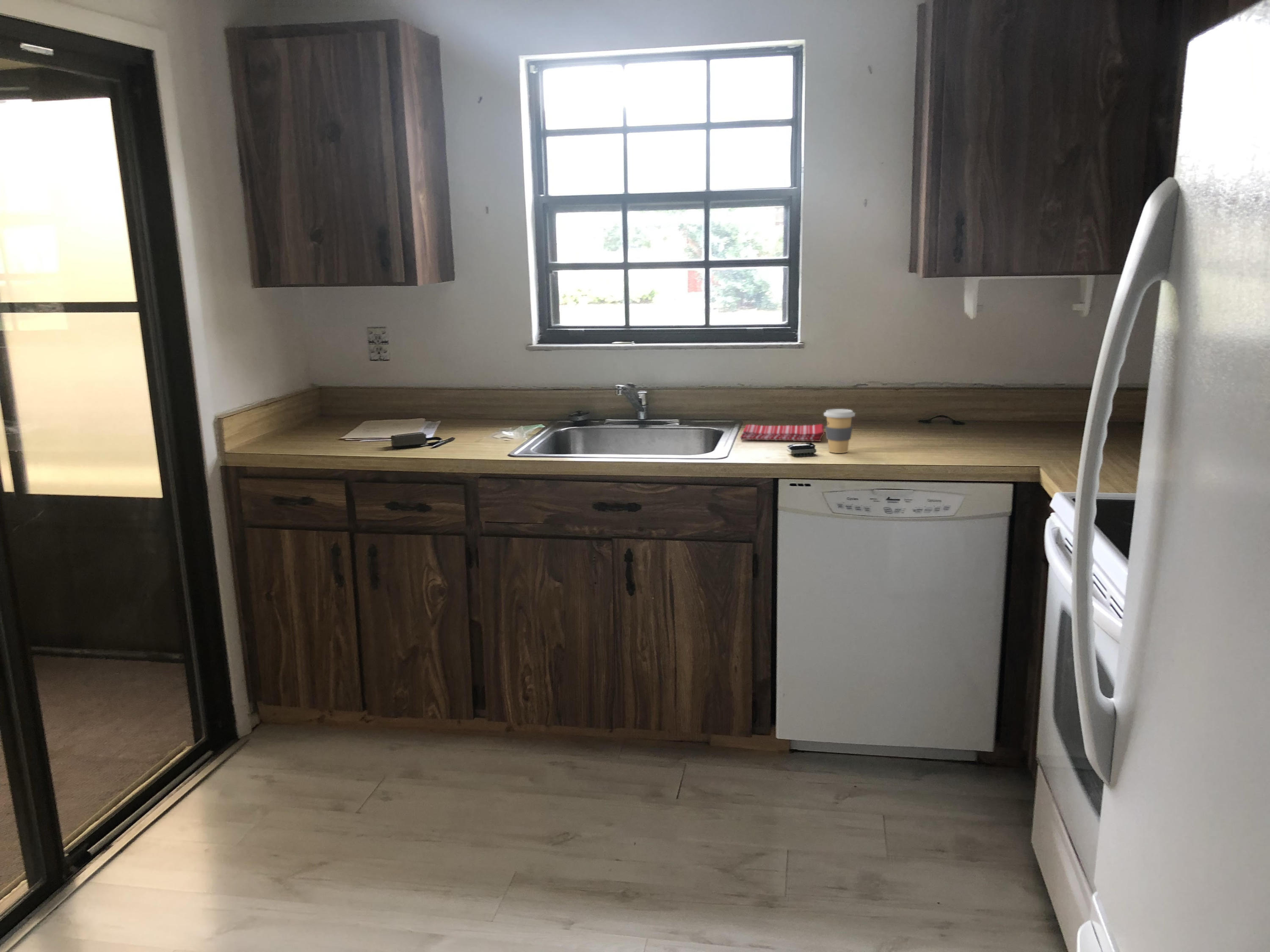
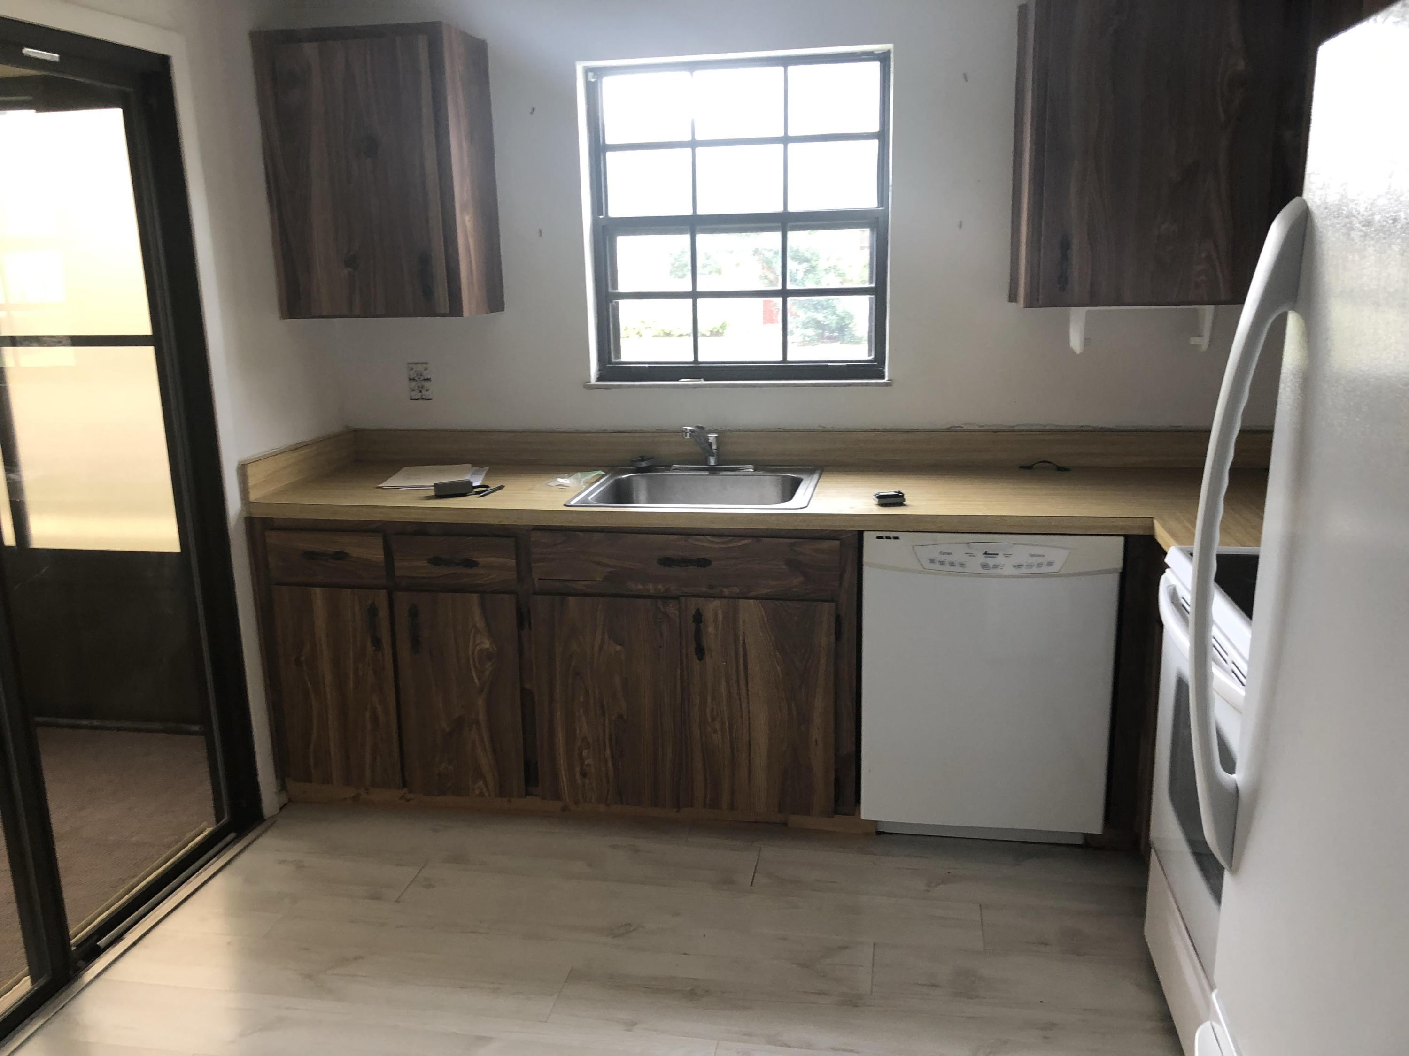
- dish towel (783, 431)
- coffee cup (839, 431)
